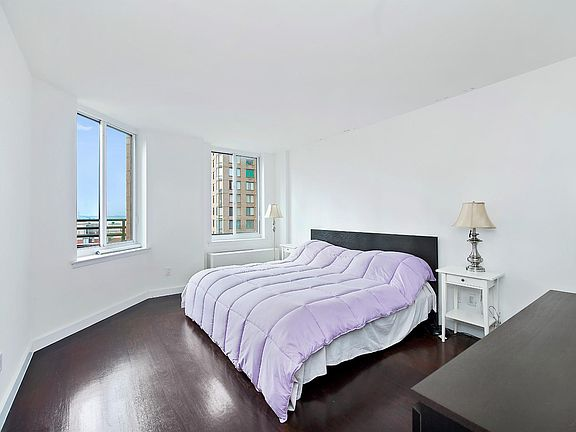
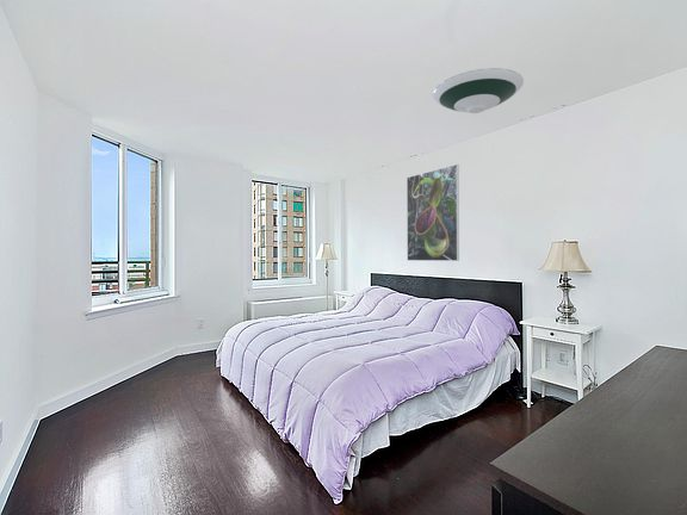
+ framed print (431, 216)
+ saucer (476, 100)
